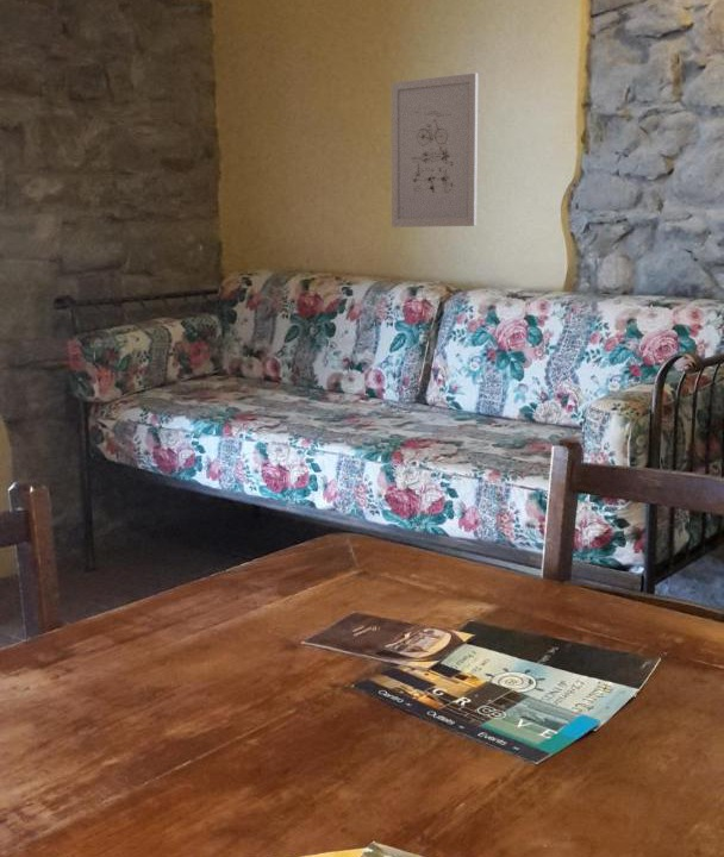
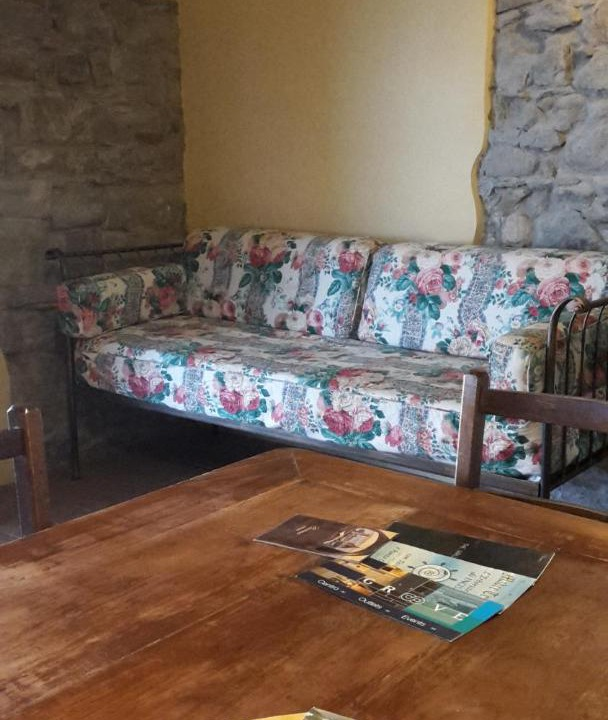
- wall art (432, 152)
